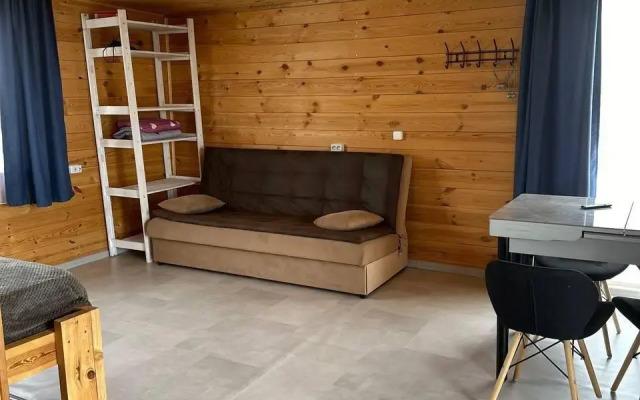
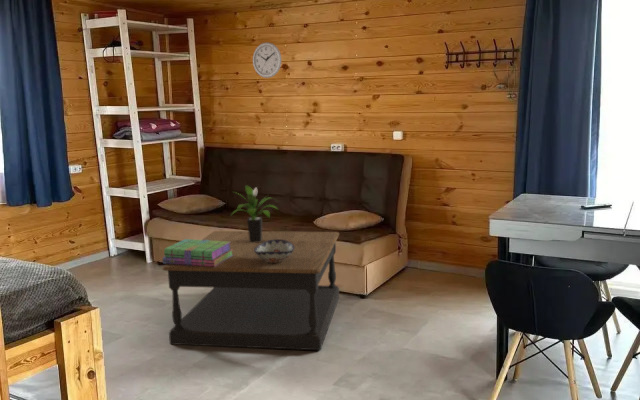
+ potted plant (254, 214)
+ decorative bowl (274, 252)
+ wall clock (266, 60)
+ stack of books (198, 252)
+ coffee table (260, 283)
